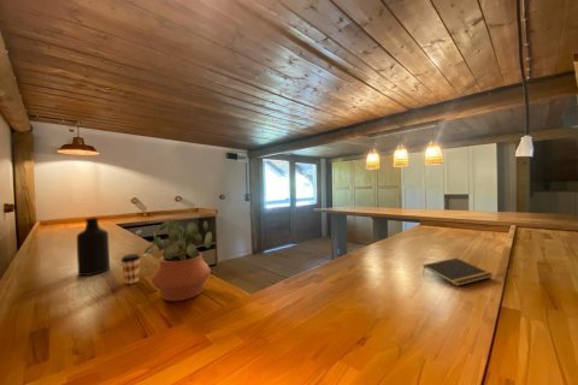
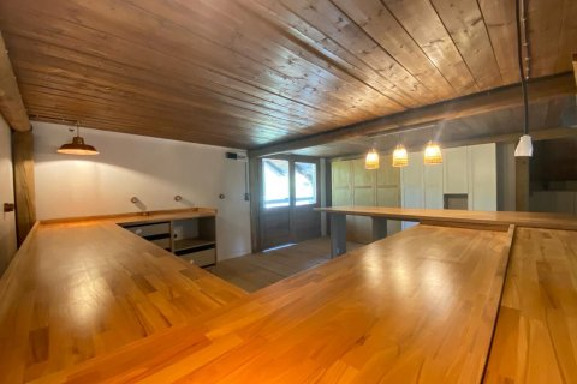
- coffee cup (131, 268)
- bottle (93, 244)
- potted plant (179, 257)
- notepad (456, 270)
